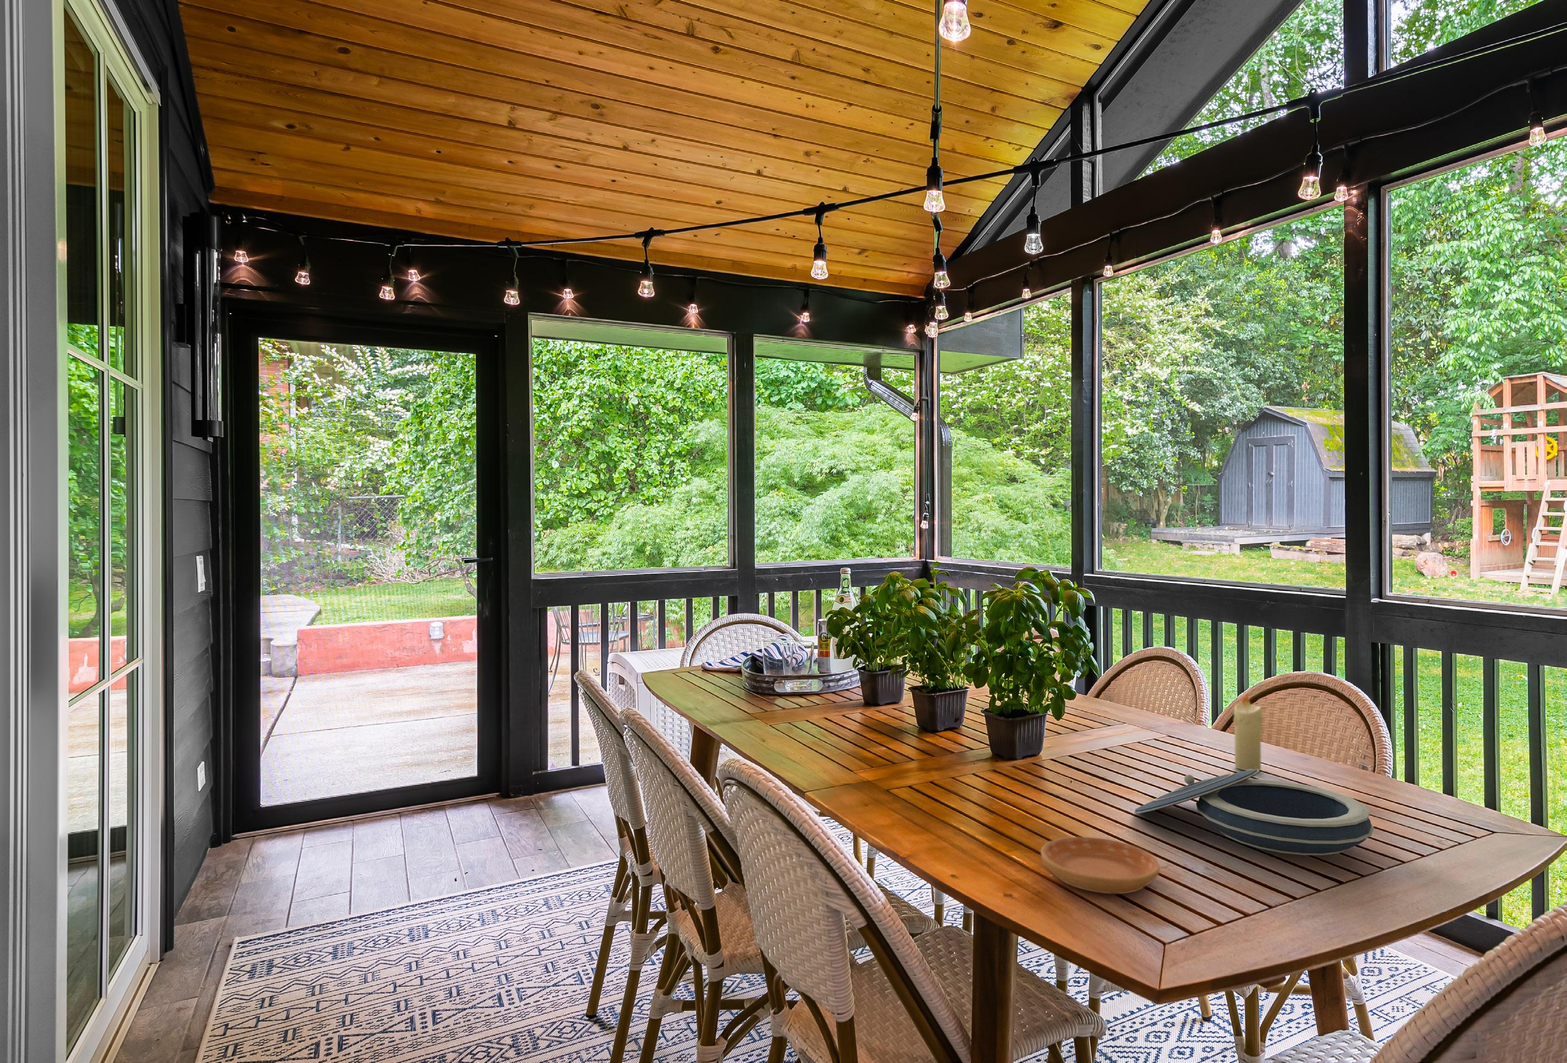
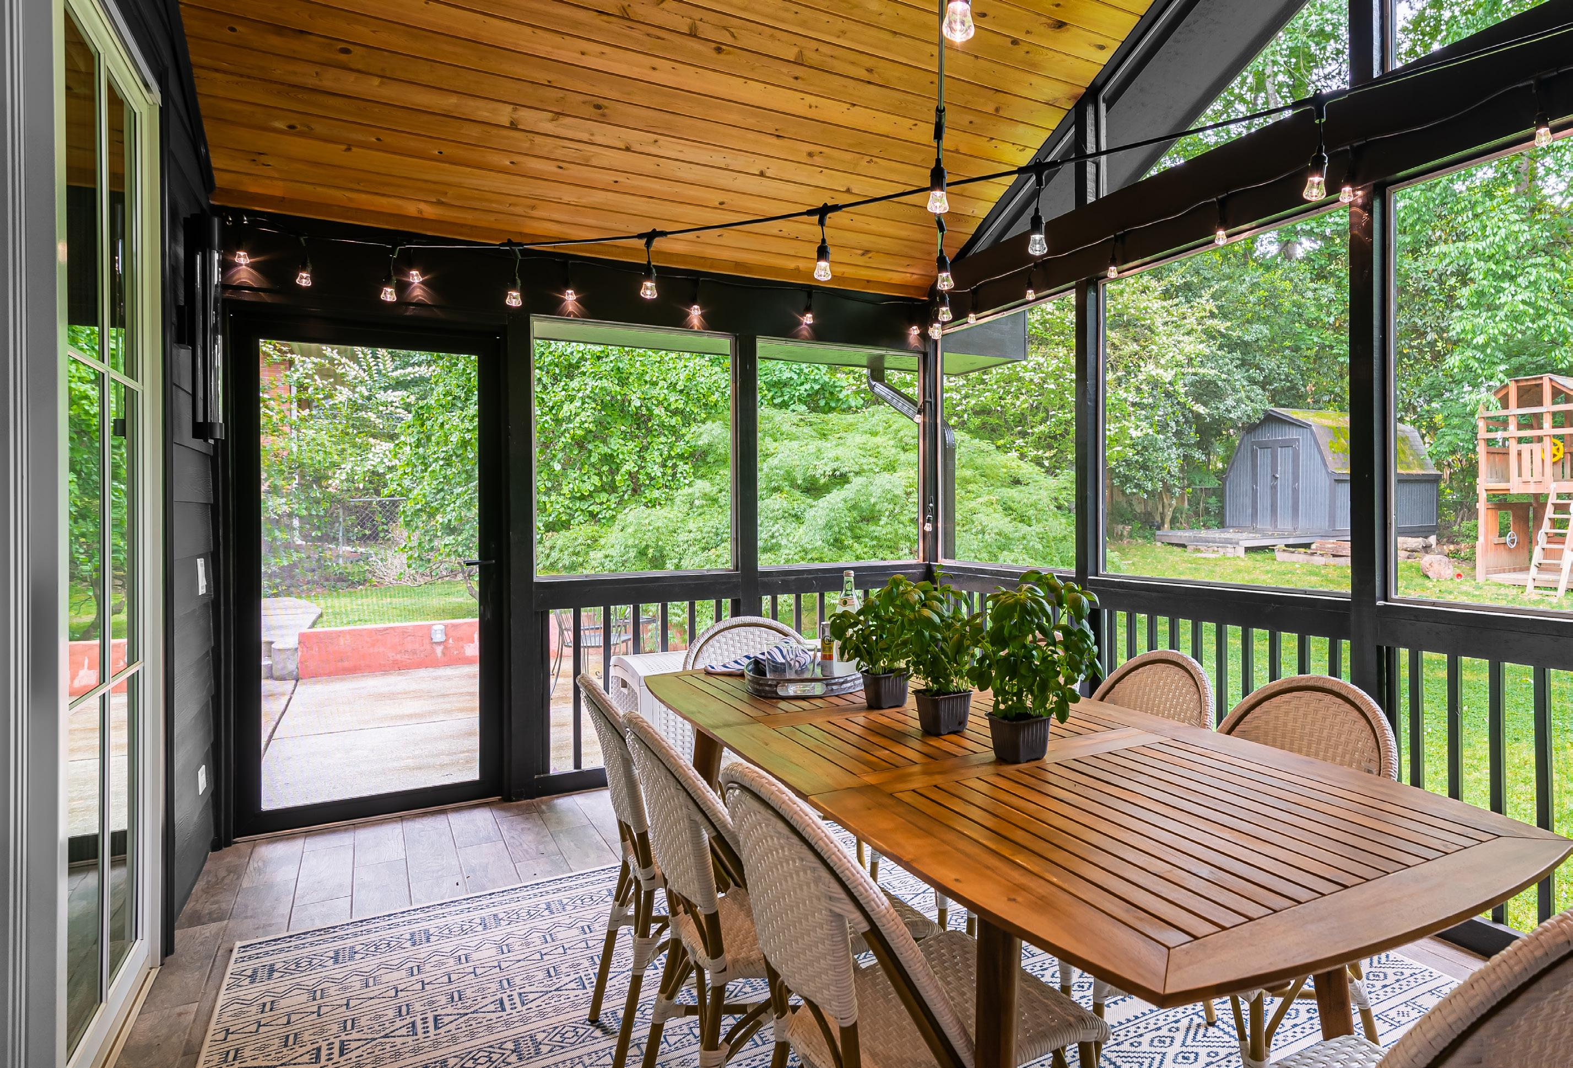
- candle (1248, 730)
- saucer (1099, 866)
- bowl (1245, 802)
